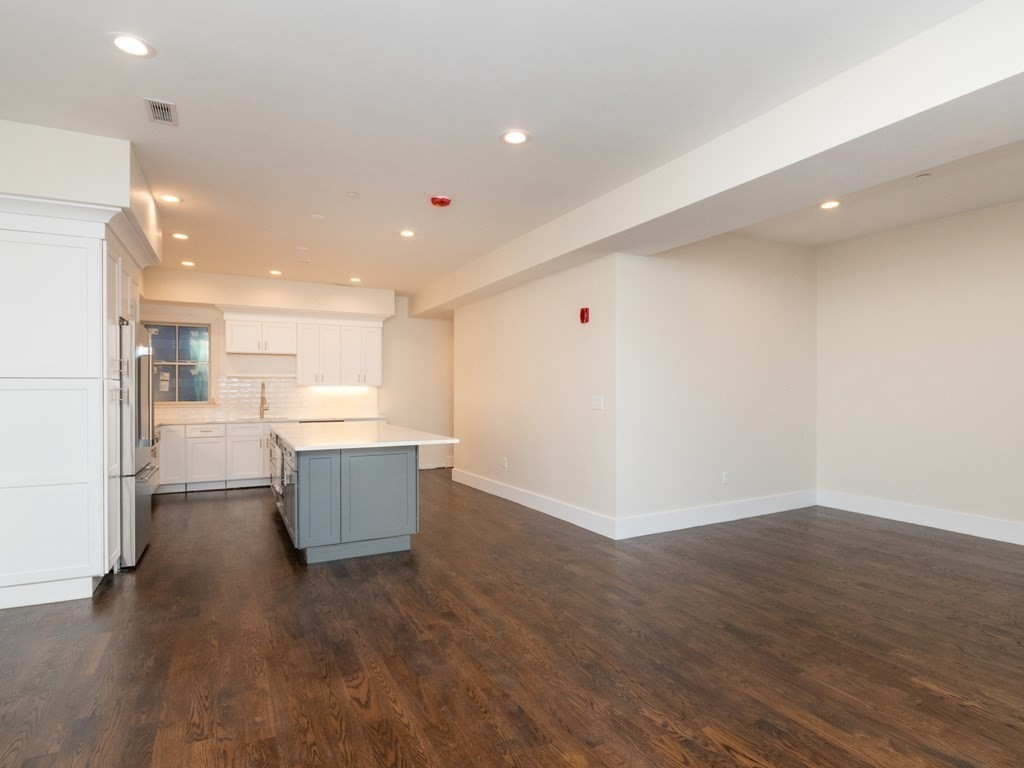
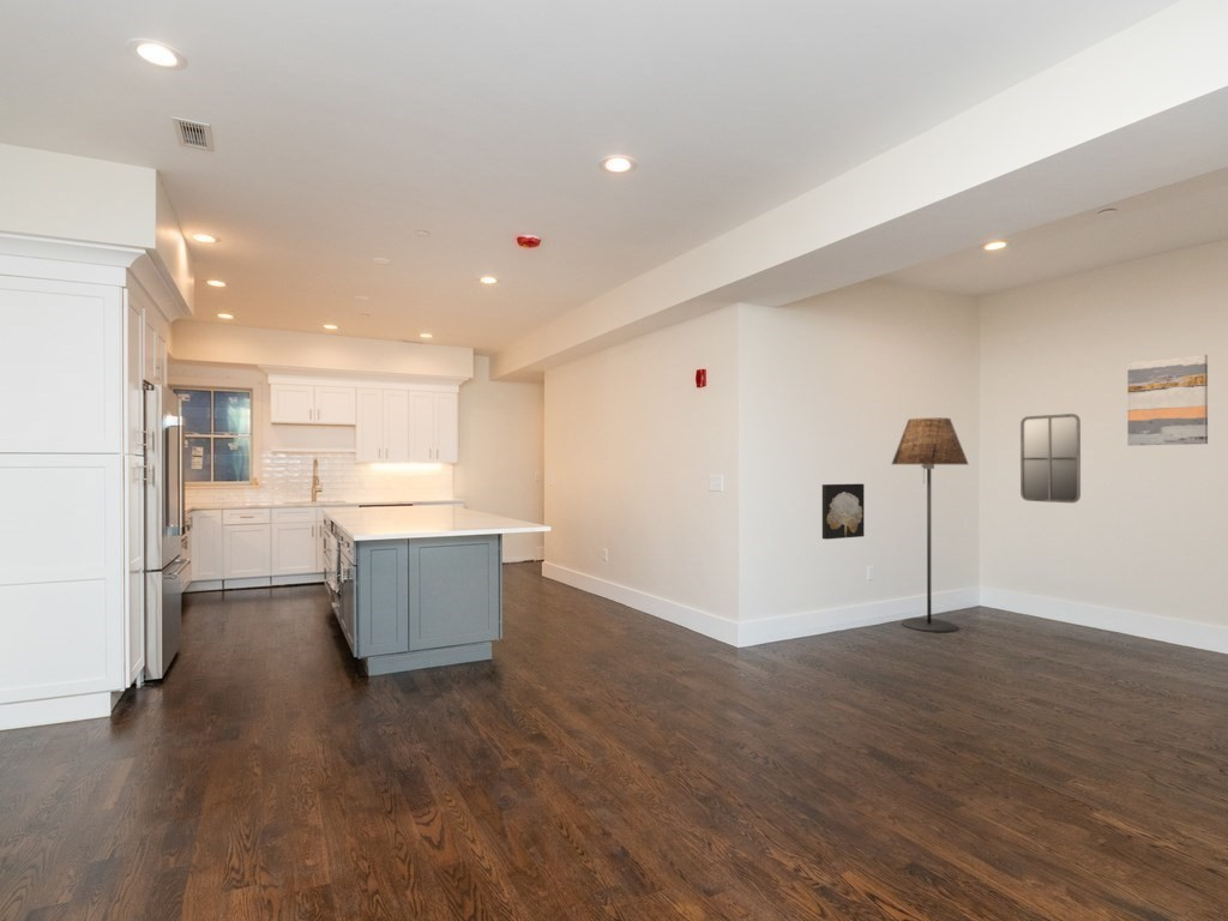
+ wall art (1166, 402)
+ home mirror (1049, 458)
+ floor lamp (928, 522)
+ wall art (843, 511)
